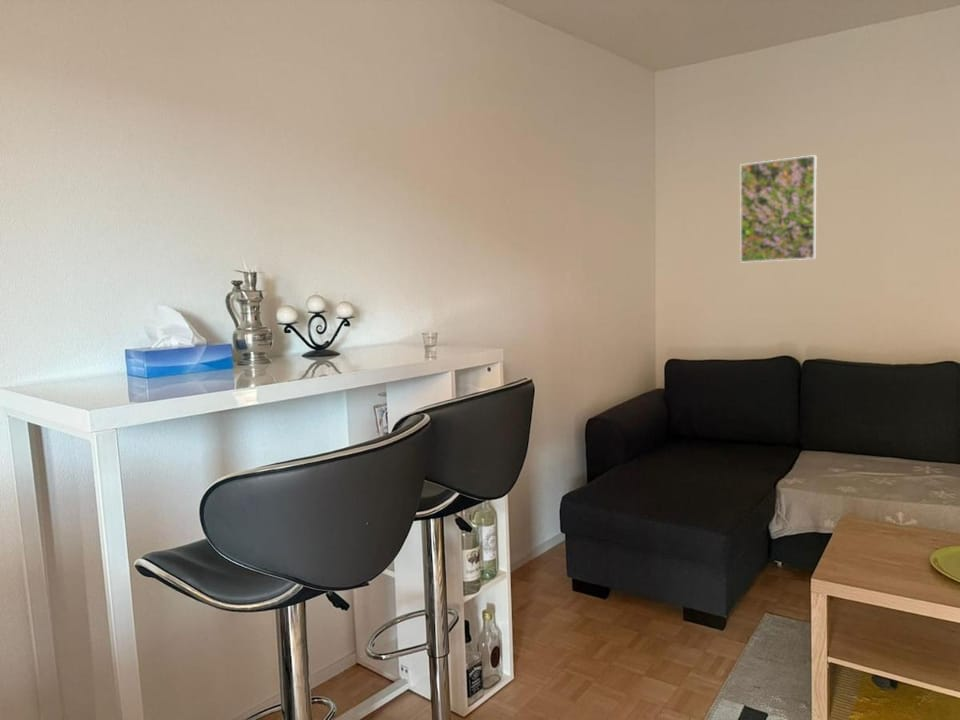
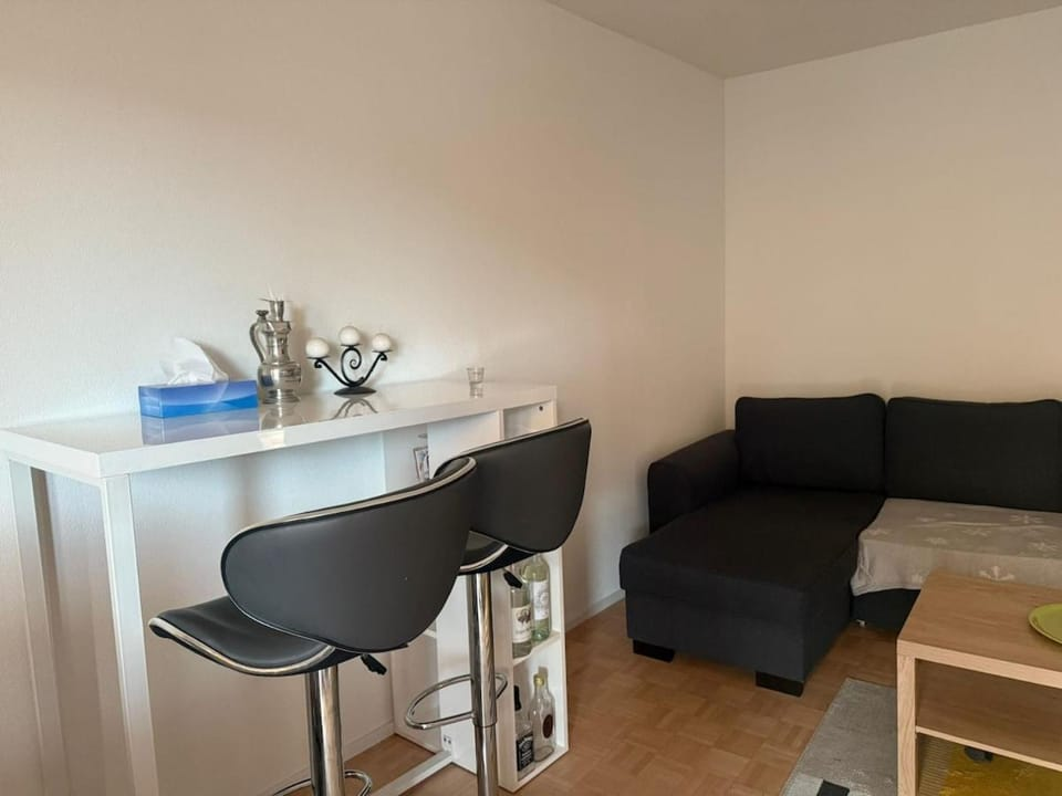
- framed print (777, 210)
